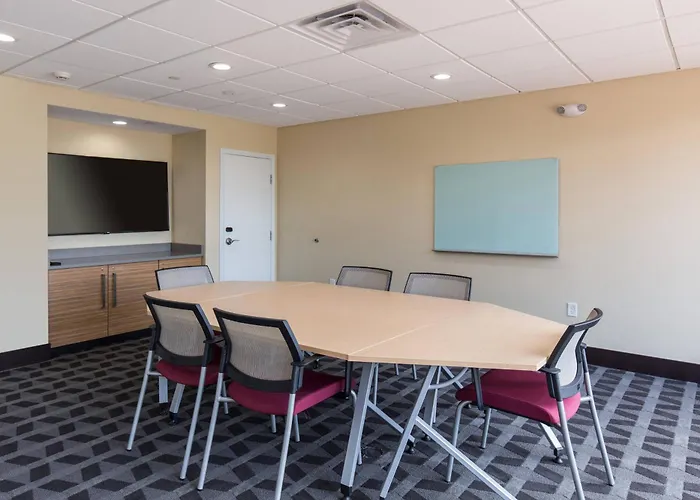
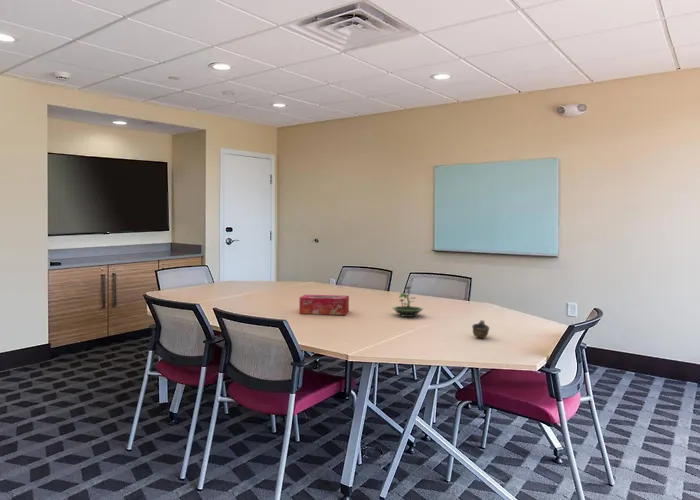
+ terrarium (408, 291)
+ tissue box (324, 304)
+ cup (481, 329)
